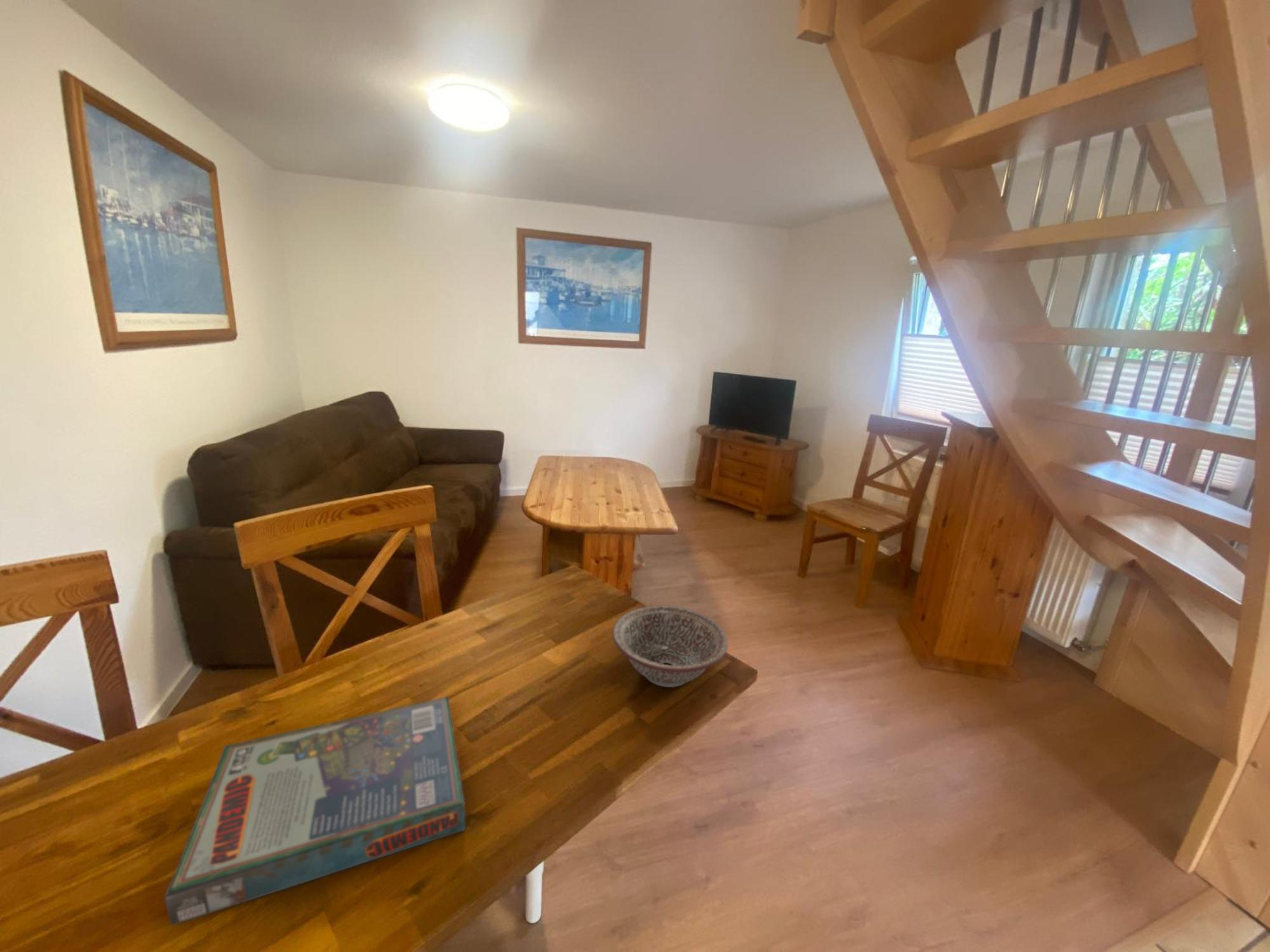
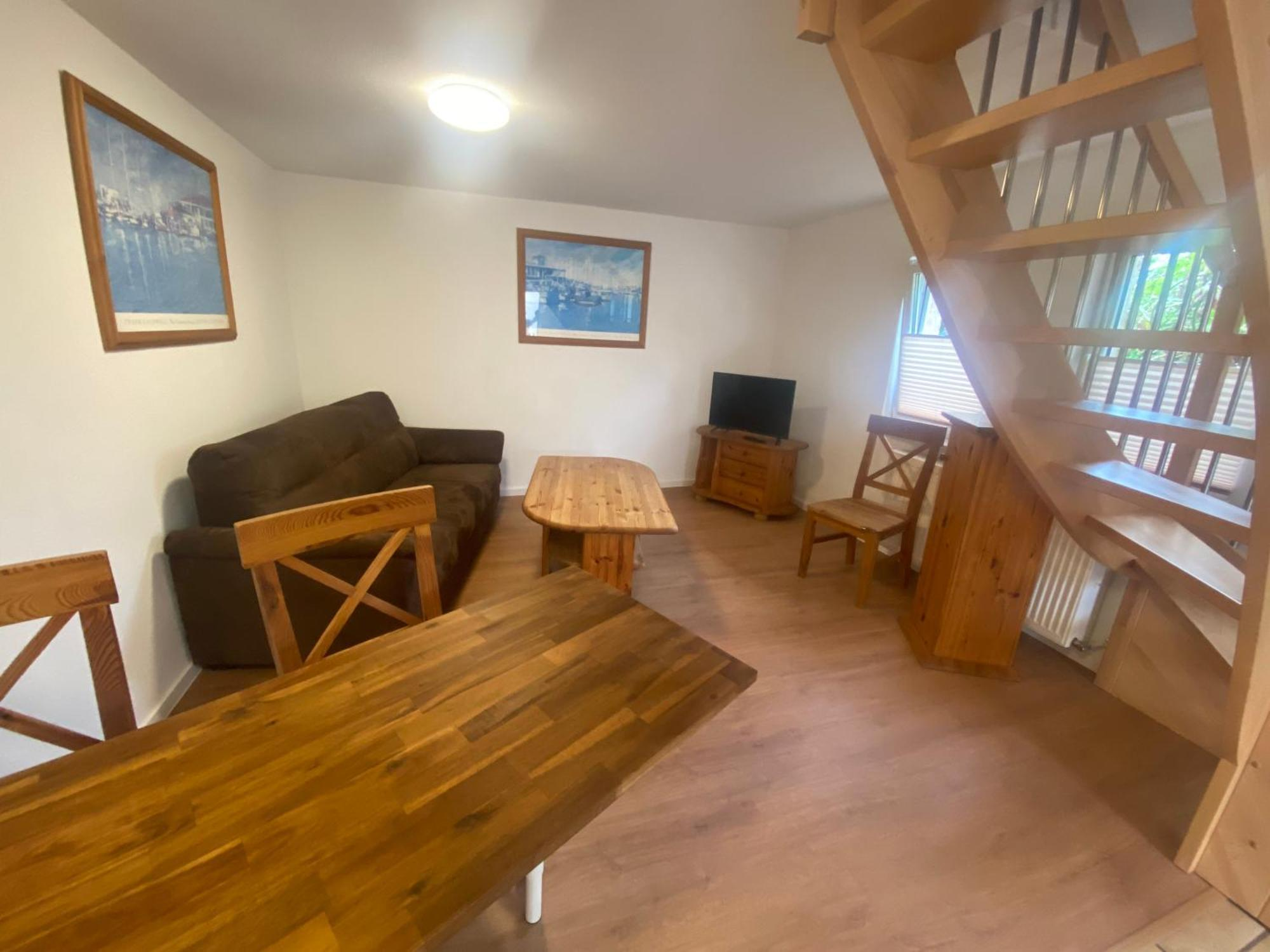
- decorative bowl (668, 652)
- board game (340, 786)
